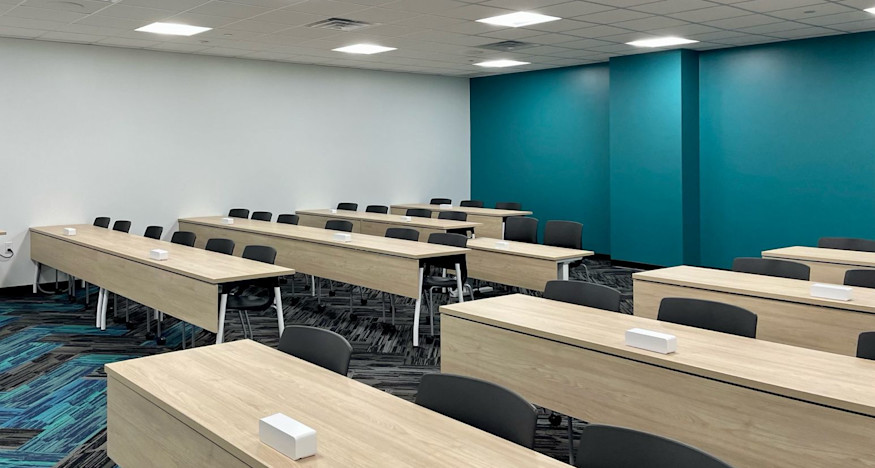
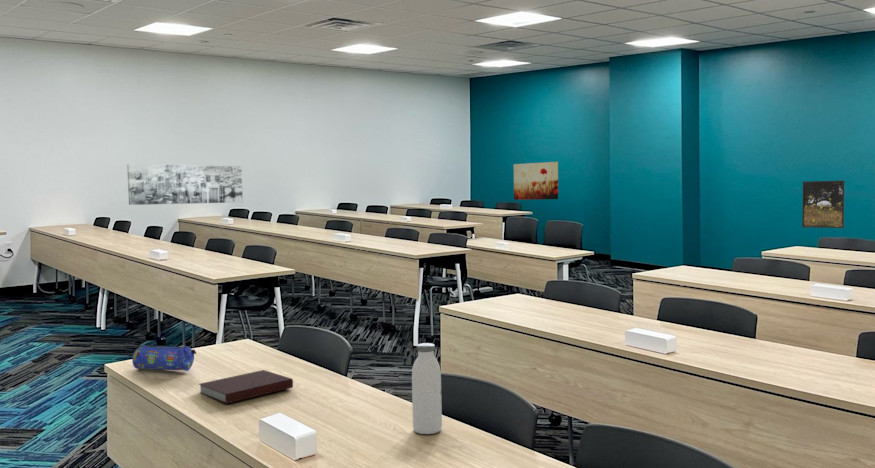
+ wall art (188, 184)
+ notebook (246, 385)
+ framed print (822, 204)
+ pencil case (163, 357)
+ water bottle (426, 387)
+ wall art (535, 181)
